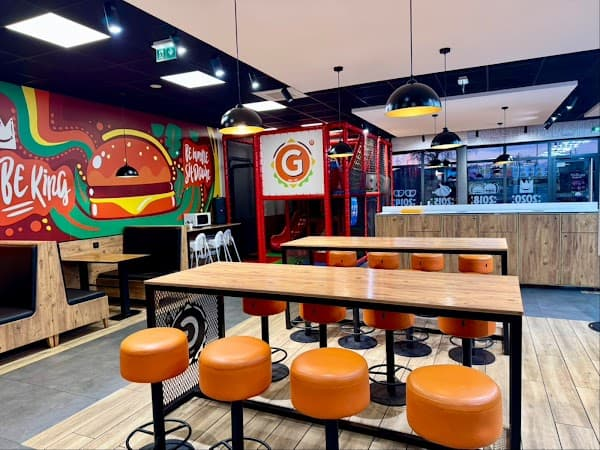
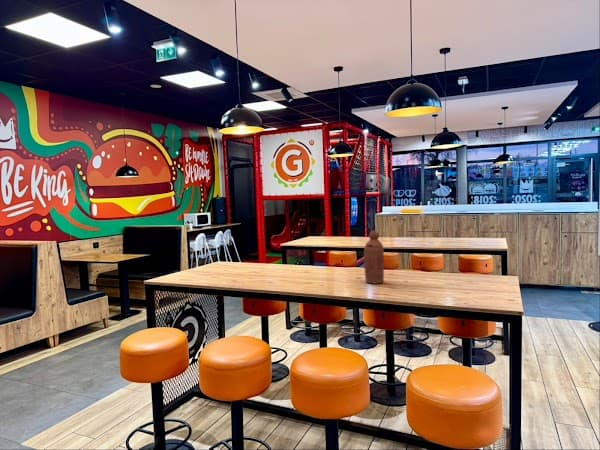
+ bottle (373, 256)
